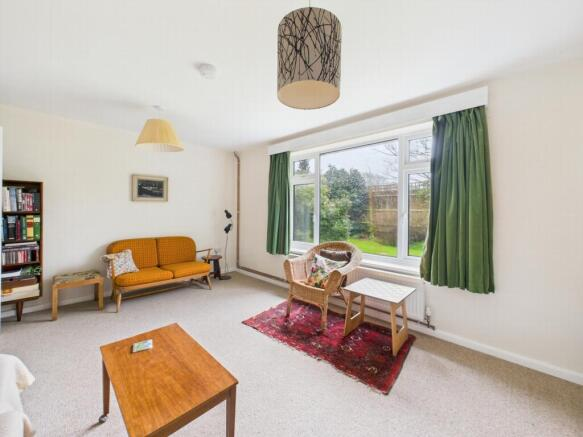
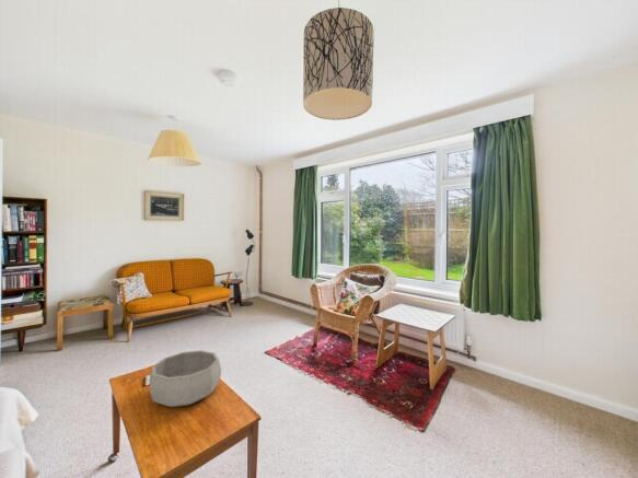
+ decorative bowl (186, 377)
